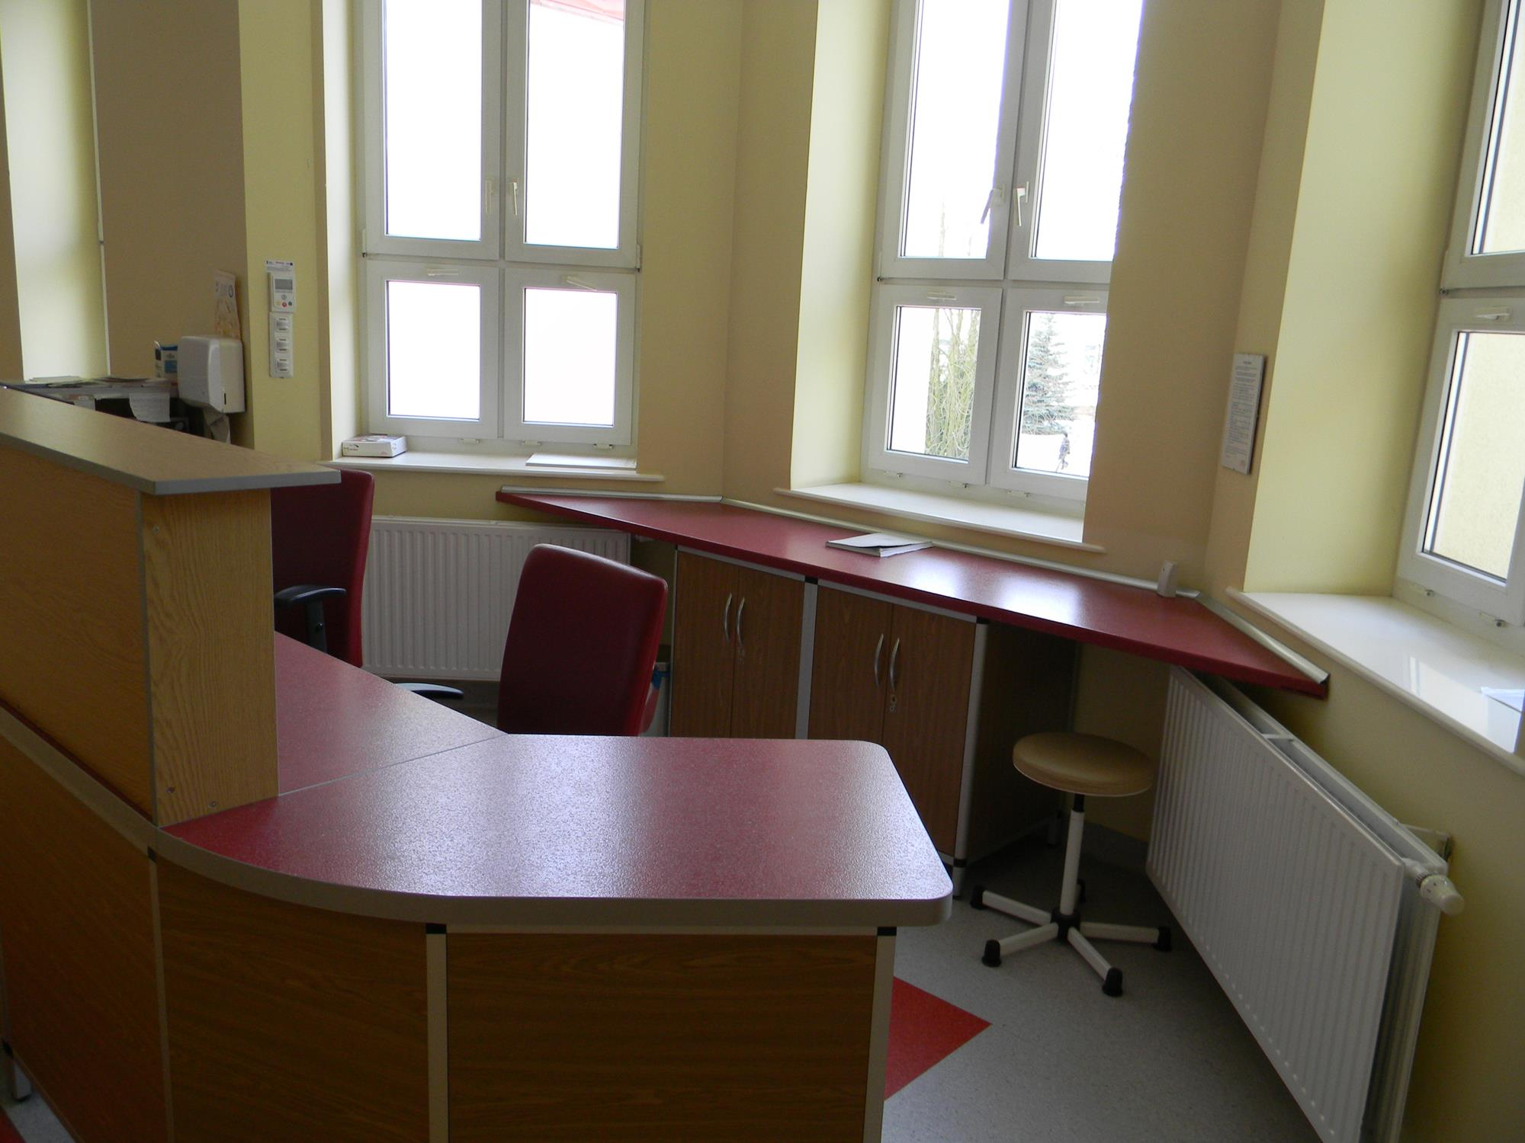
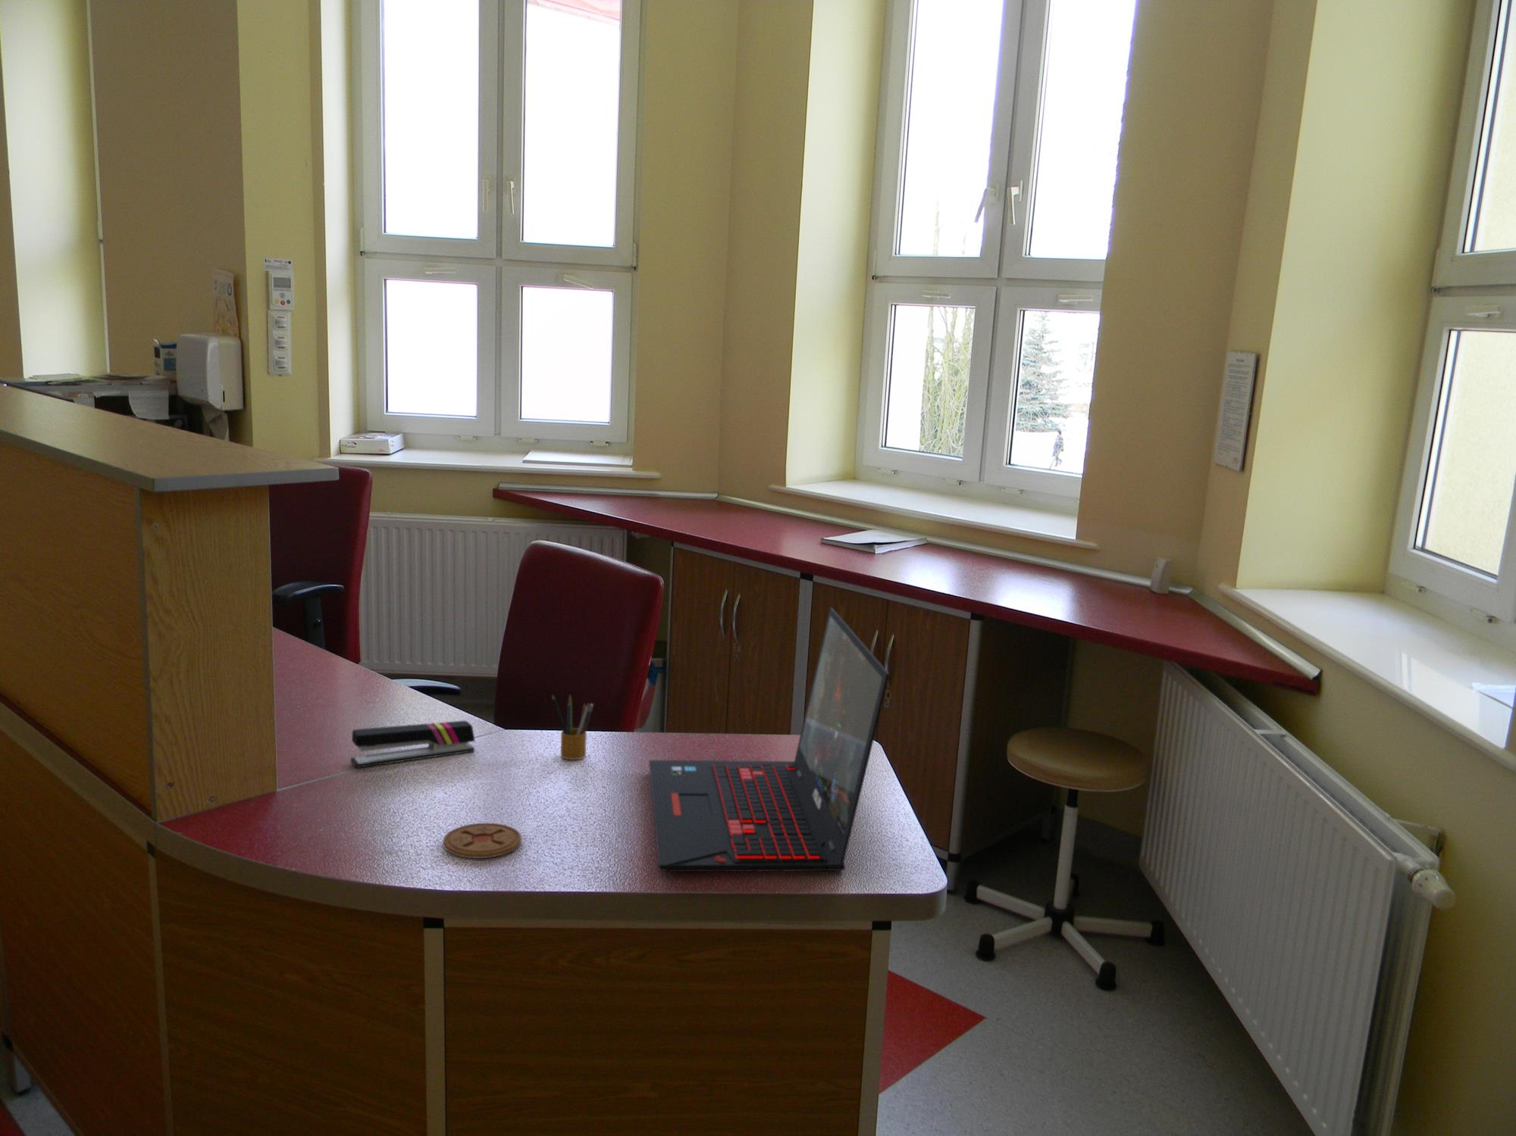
+ coaster (482, 840)
+ stapler (414, 740)
+ pencil box (572, 726)
+ laptop (754, 761)
